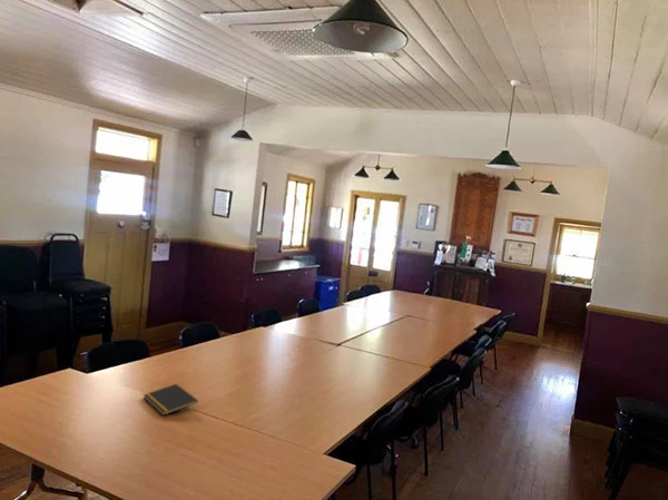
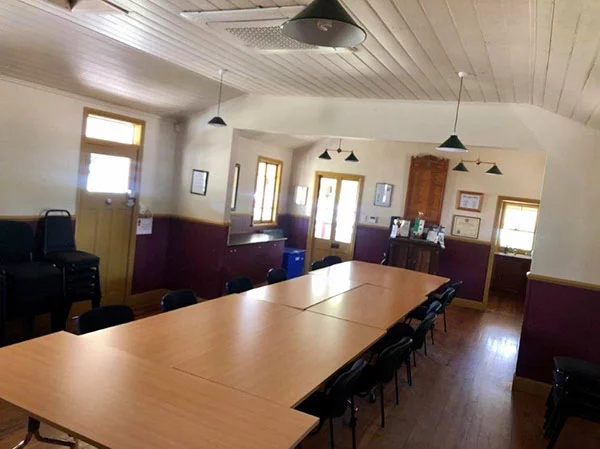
- notepad (169, 398)
